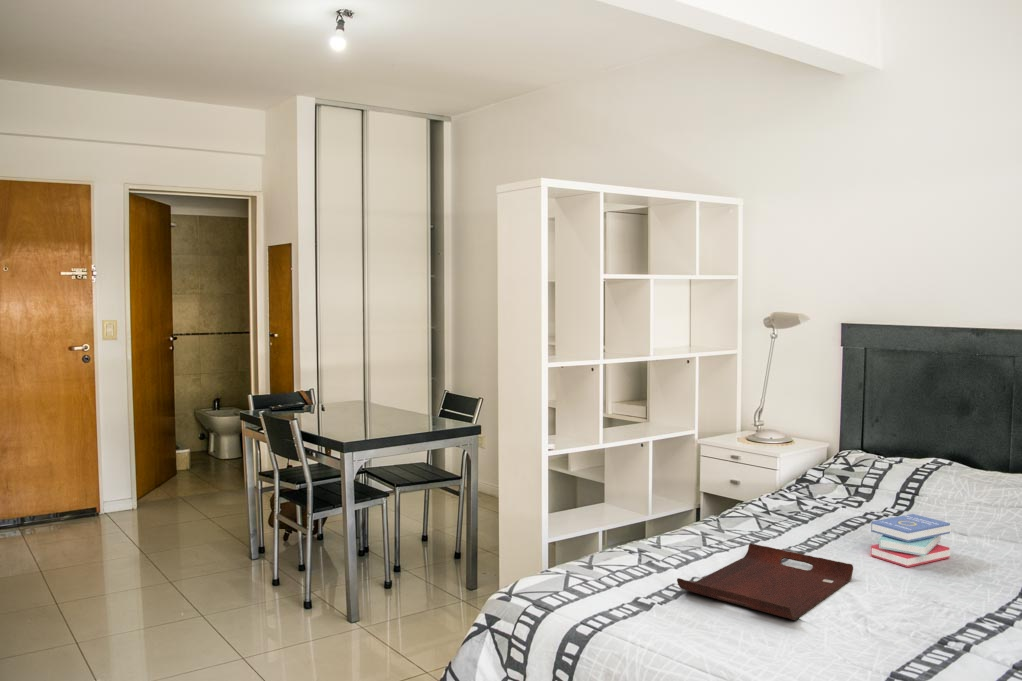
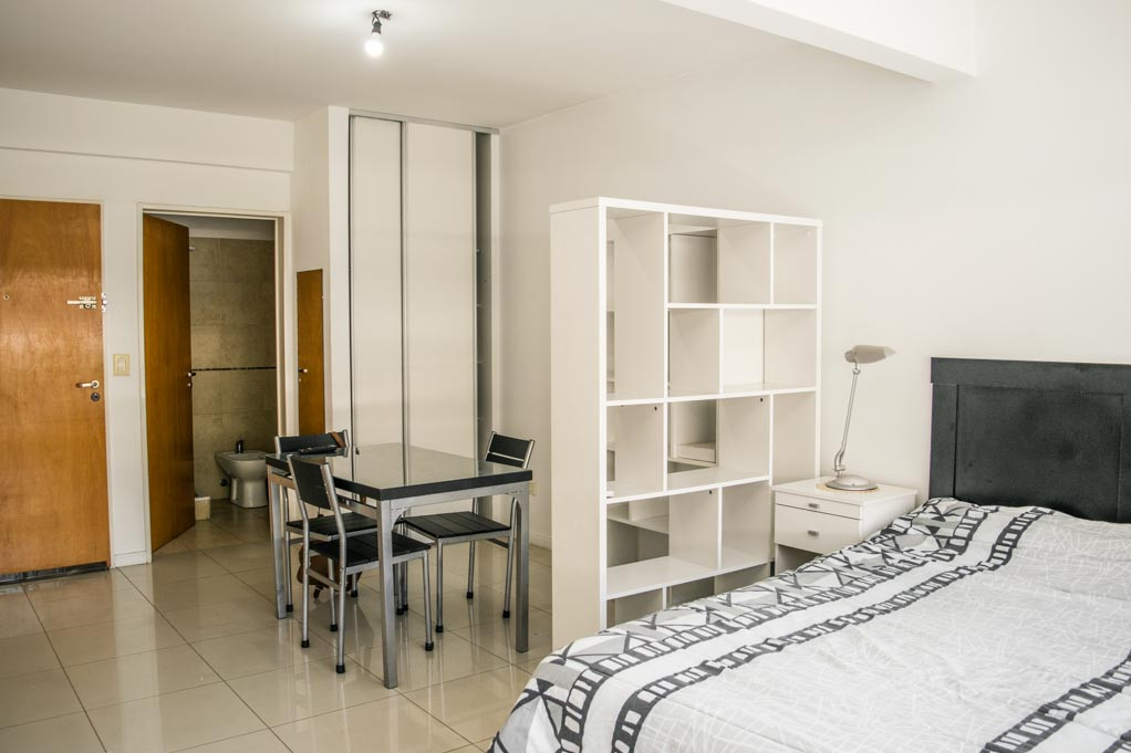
- serving tray (767, 579)
- book (910, 539)
